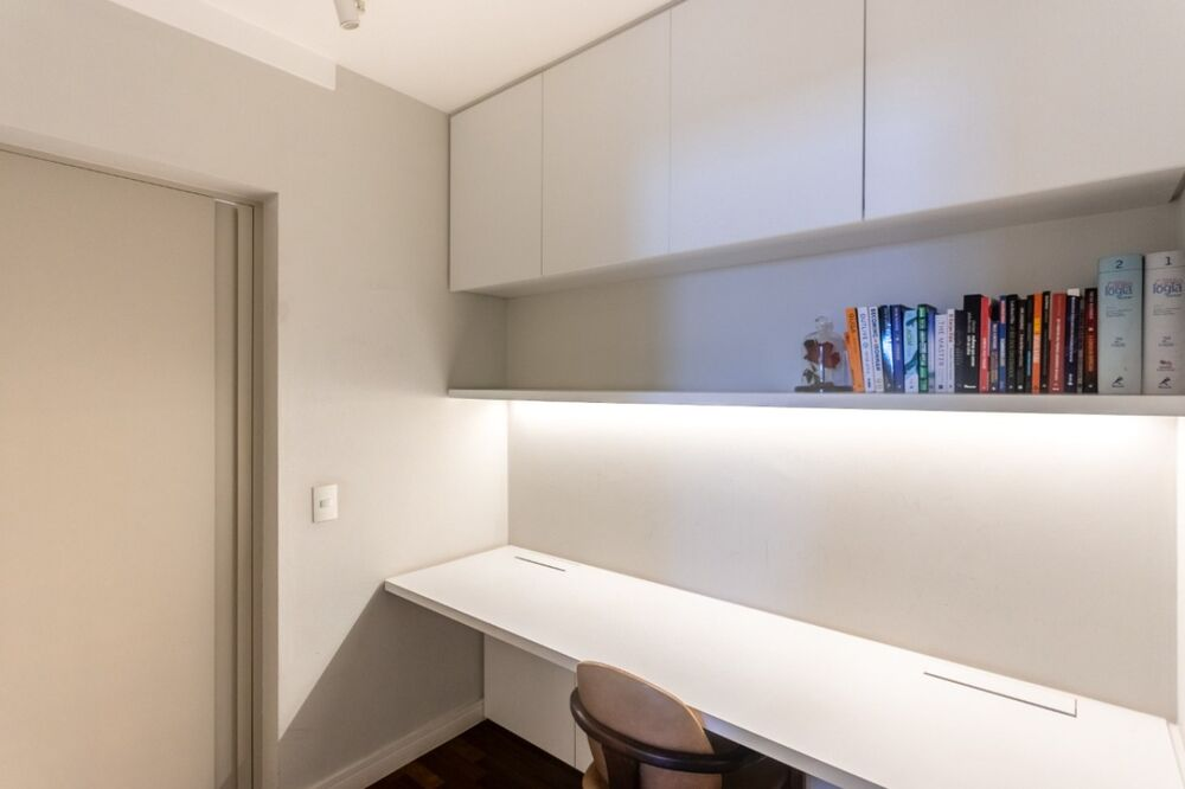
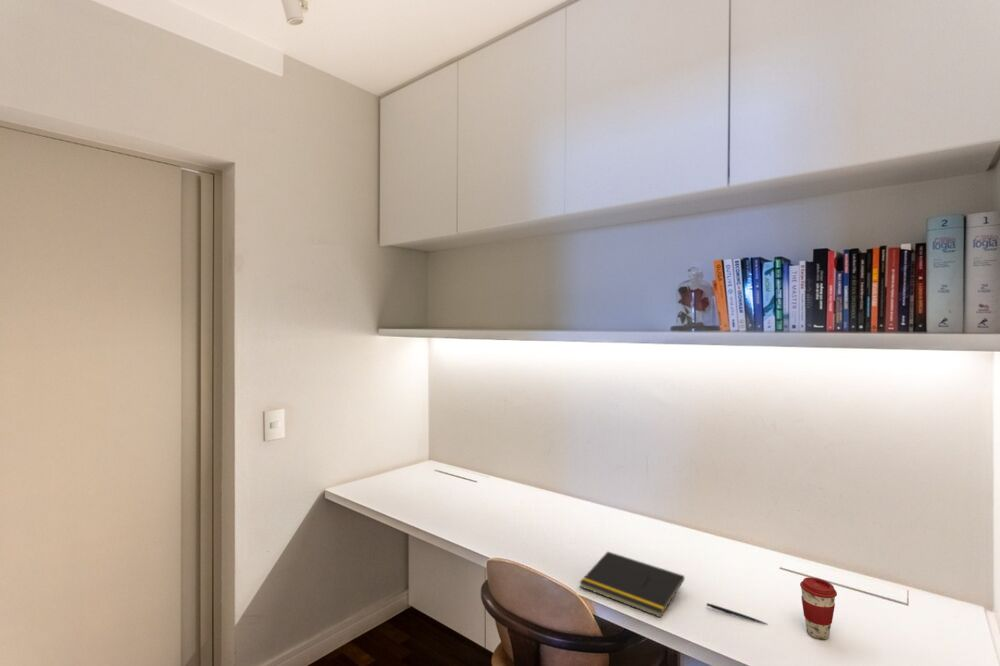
+ pen (736, 613)
+ coffee cup (817, 608)
+ notepad (631, 581)
